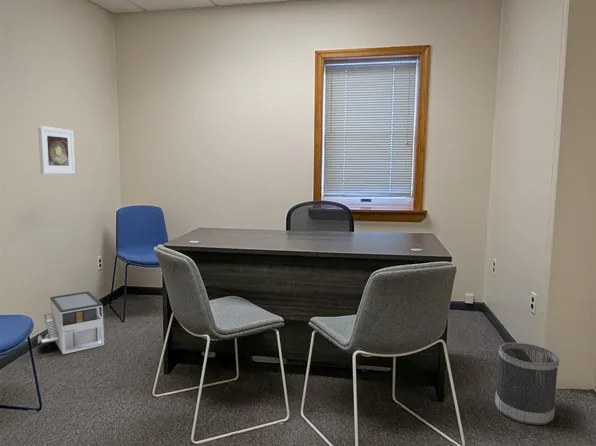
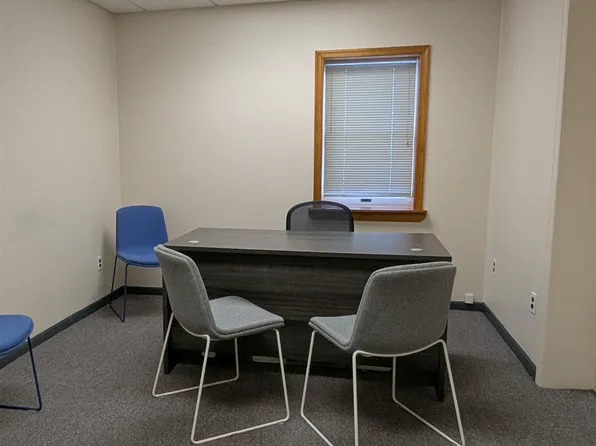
- wastebasket (525, 381)
- architectural model (75, 320)
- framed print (57, 151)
